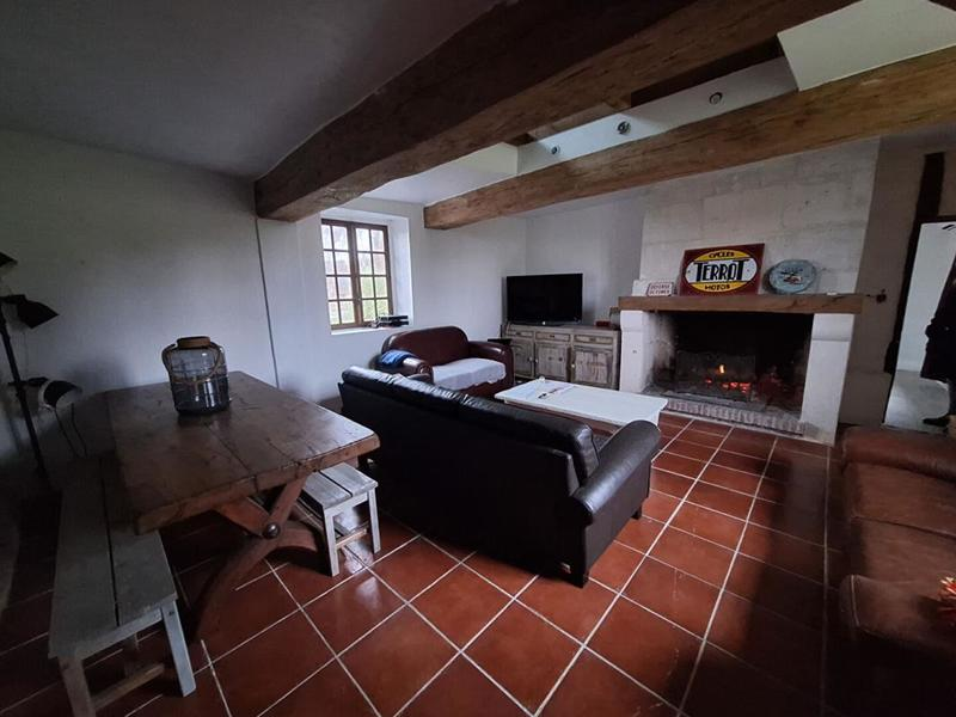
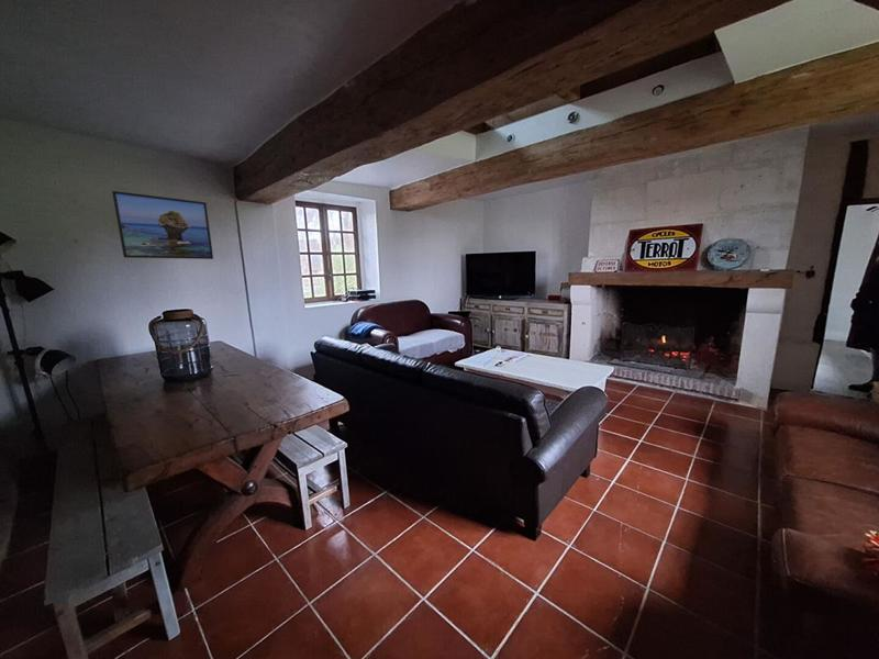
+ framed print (167, 227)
